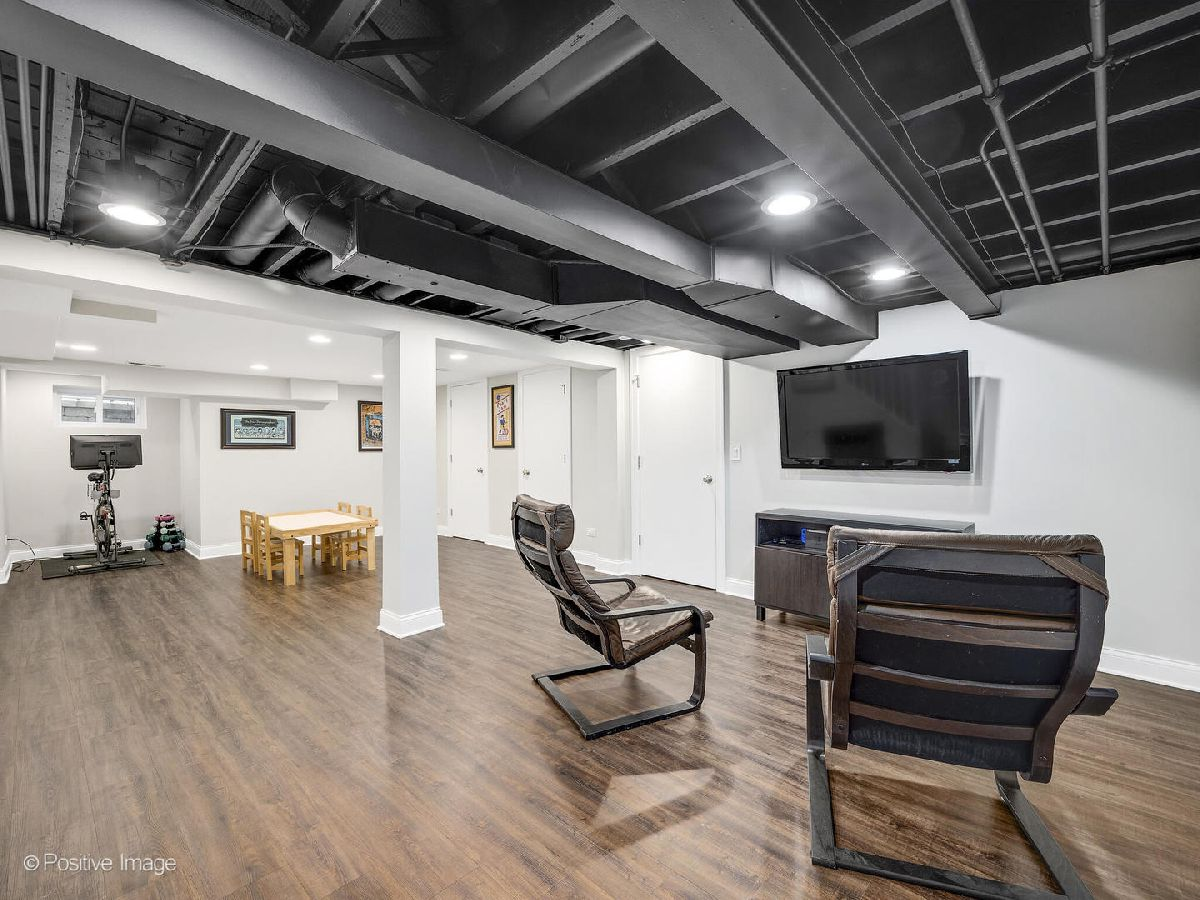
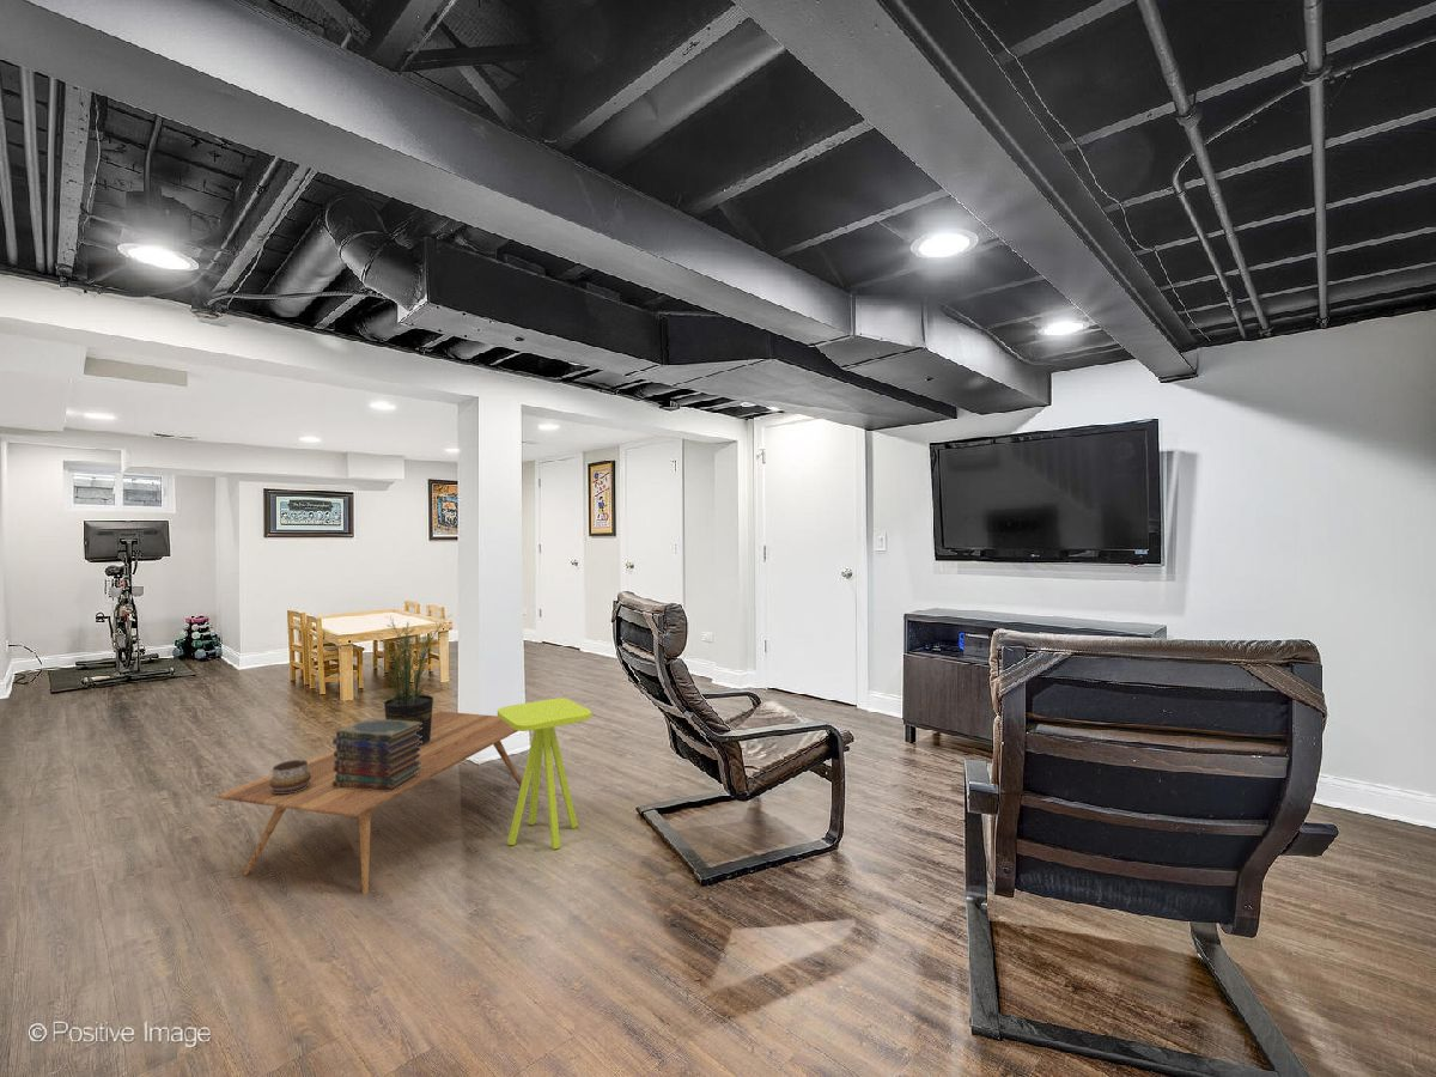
+ book stack (379, 753)
+ potted plant (412, 677)
+ side table (546, 772)
+ coffee table (403, 787)
+ decorative bowl (290, 775)
